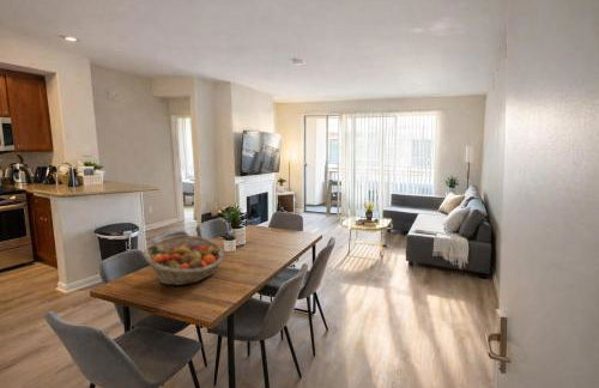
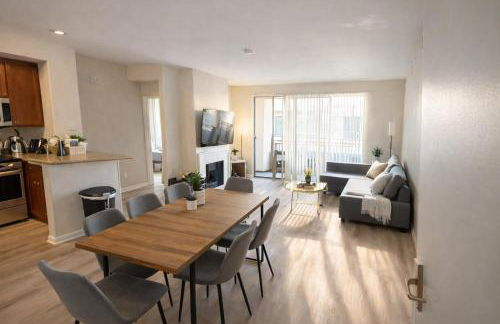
- fruit basket (186, 257)
